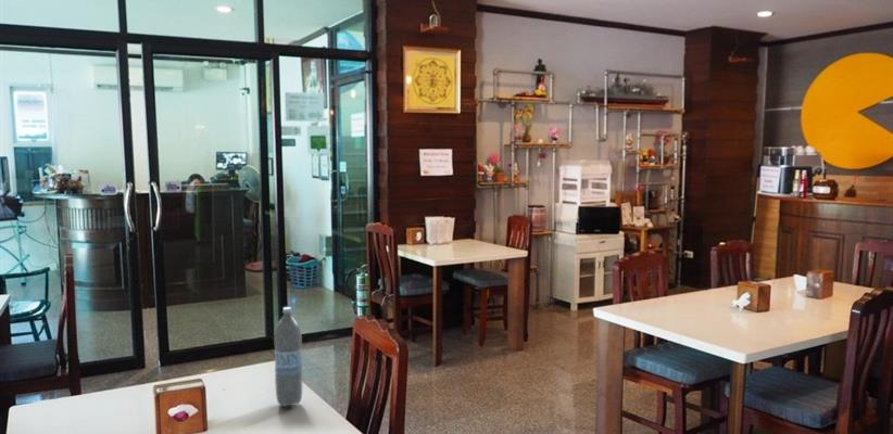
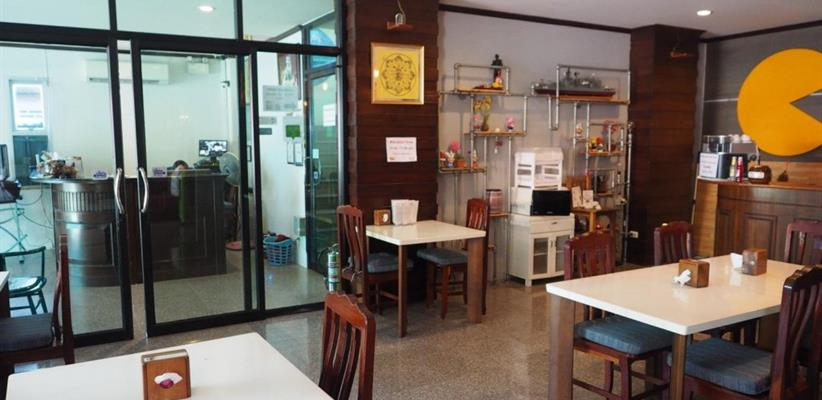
- water bottle (288, 356)
